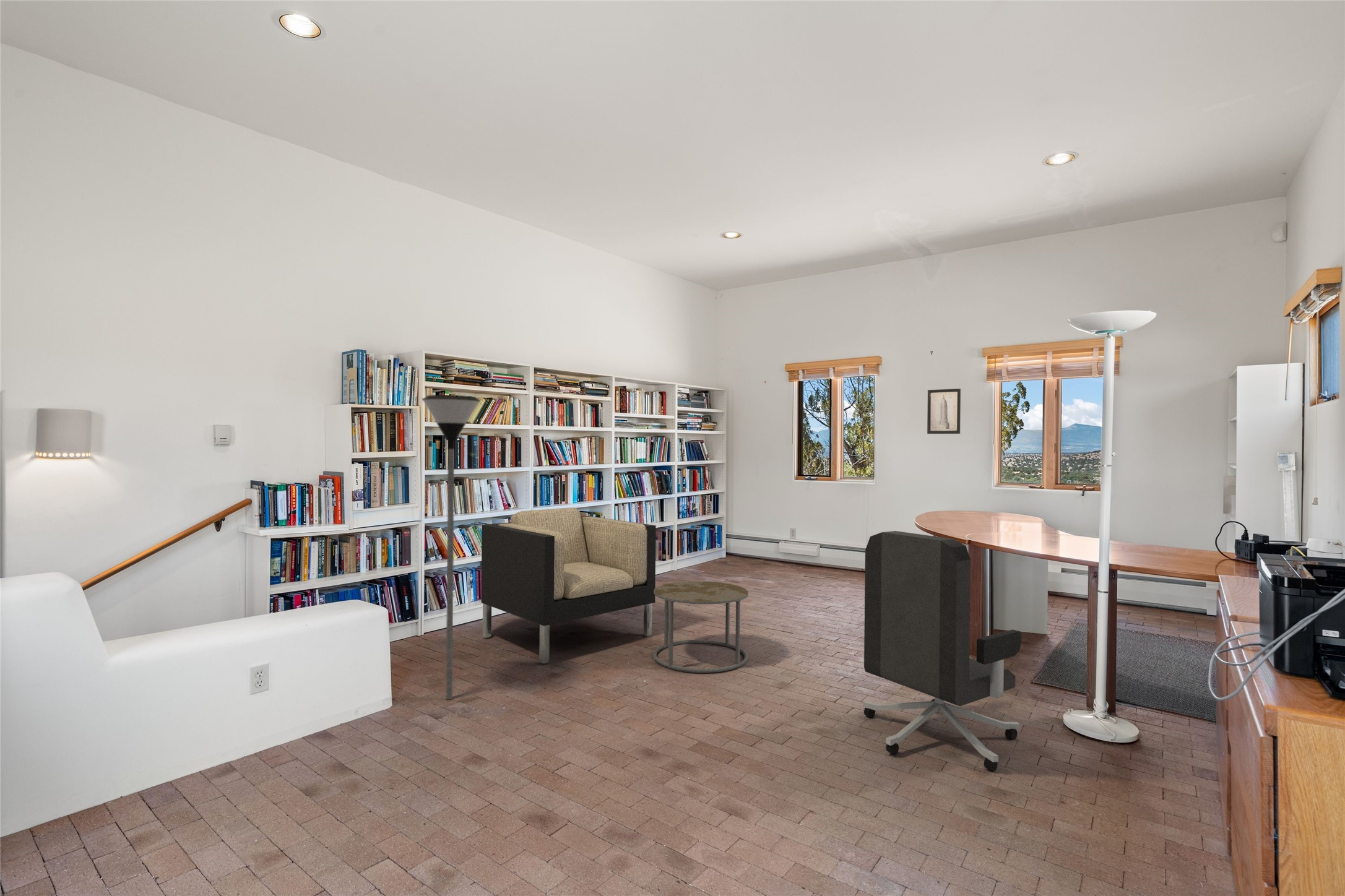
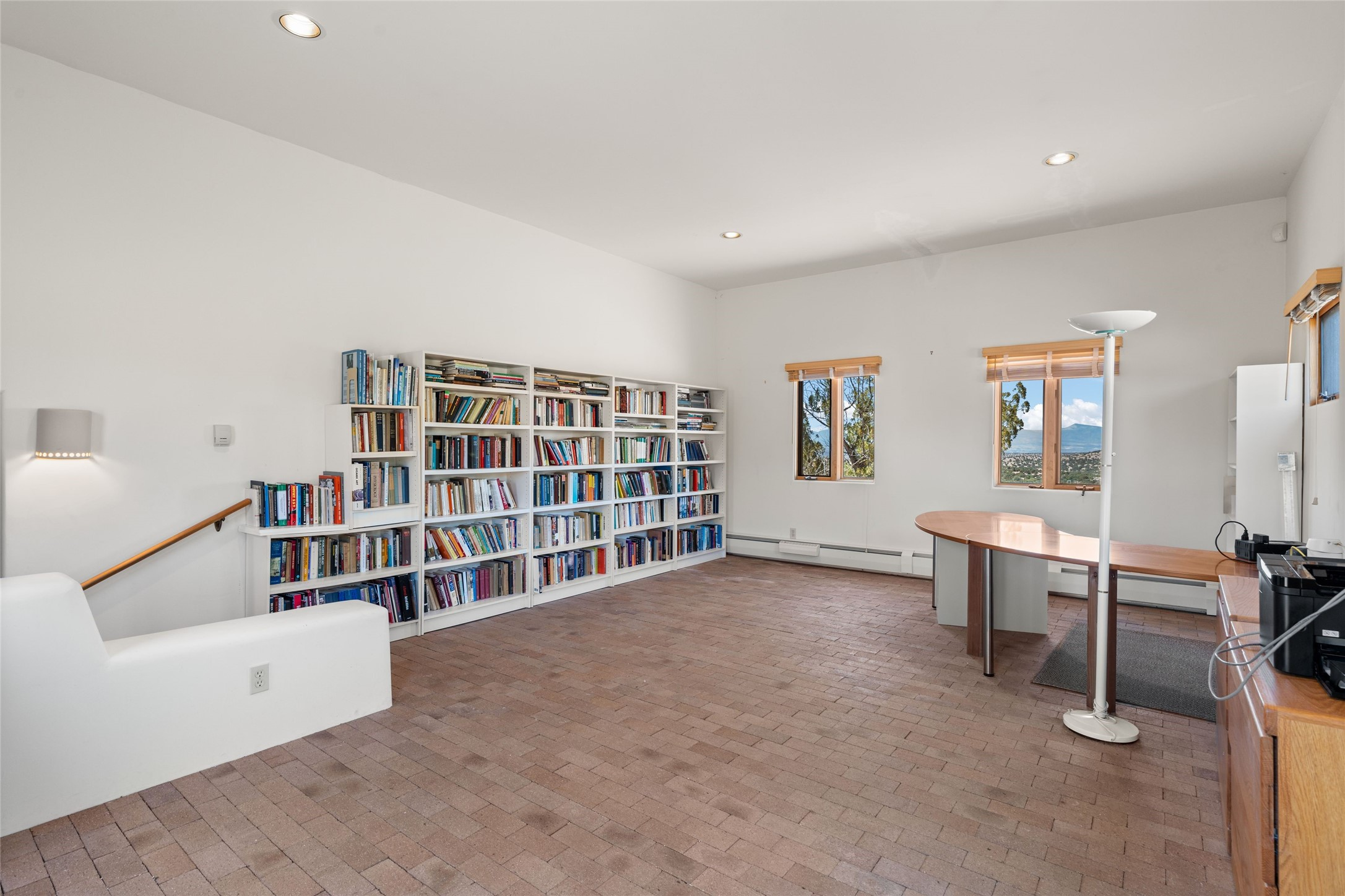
- office chair (936, 635)
- armchair (569, 574)
- wall art (943, 411)
- floor lamp (450, 547)
- side table (701, 640)
